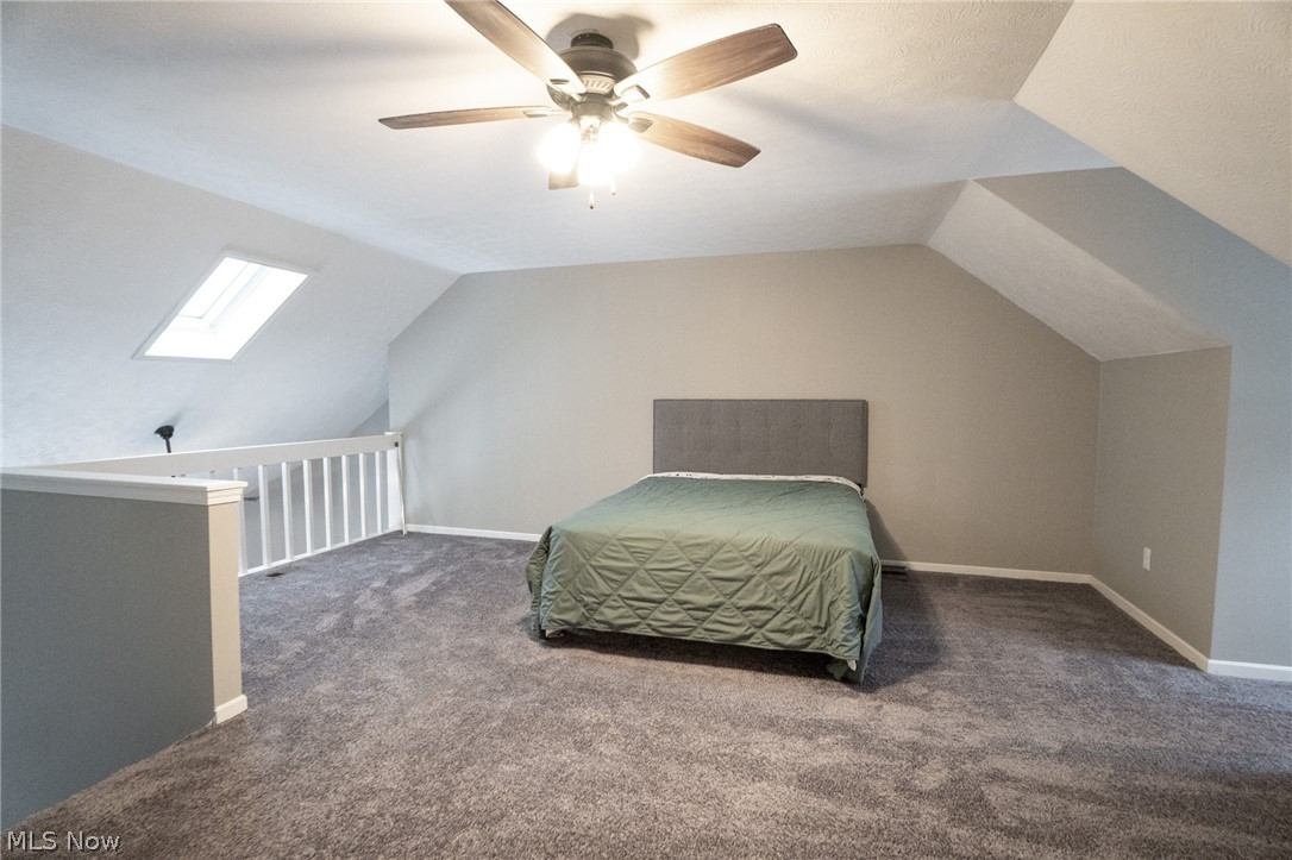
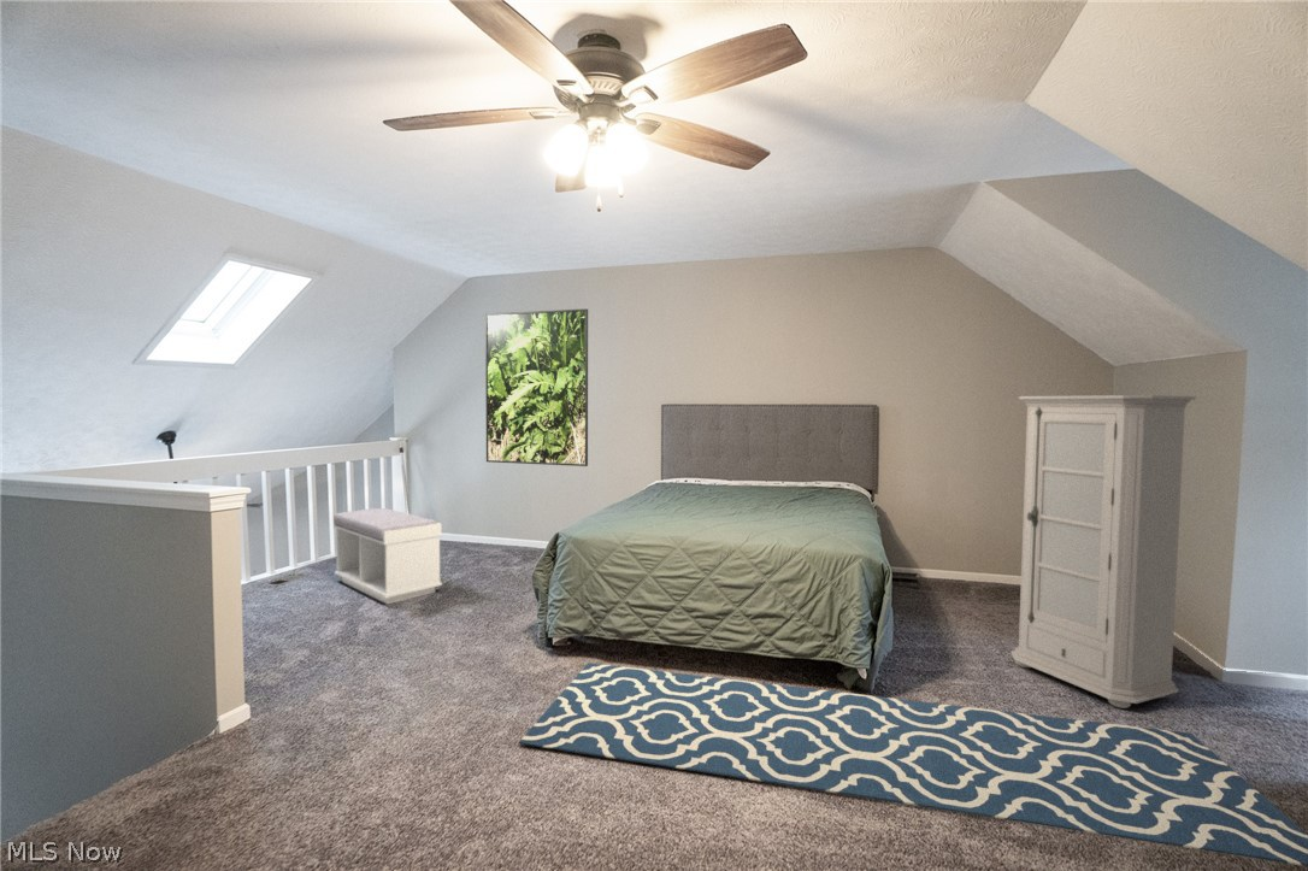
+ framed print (535, 388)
+ cabinet (1094, 539)
+ rug (861, 737)
+ bench (385, 551)
